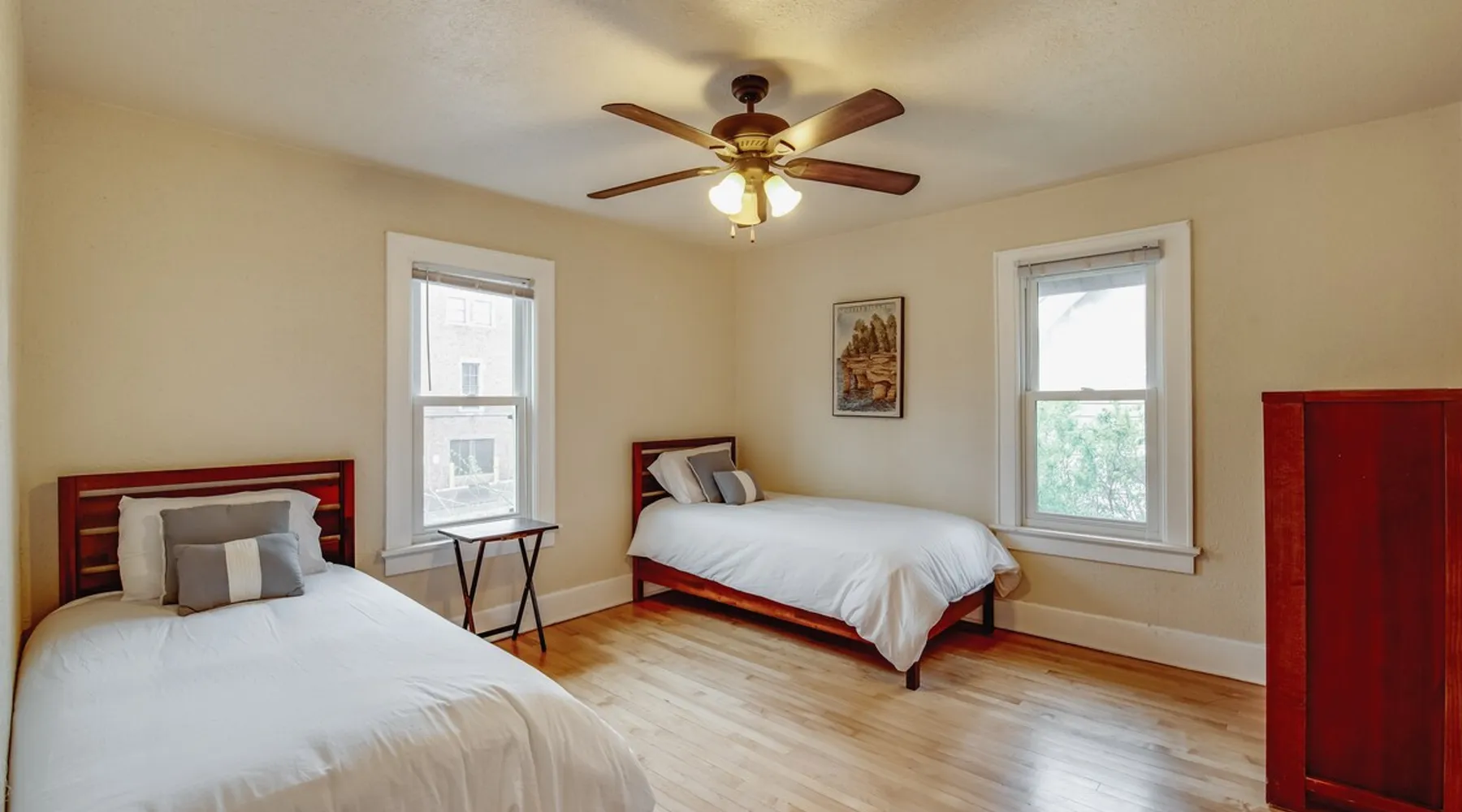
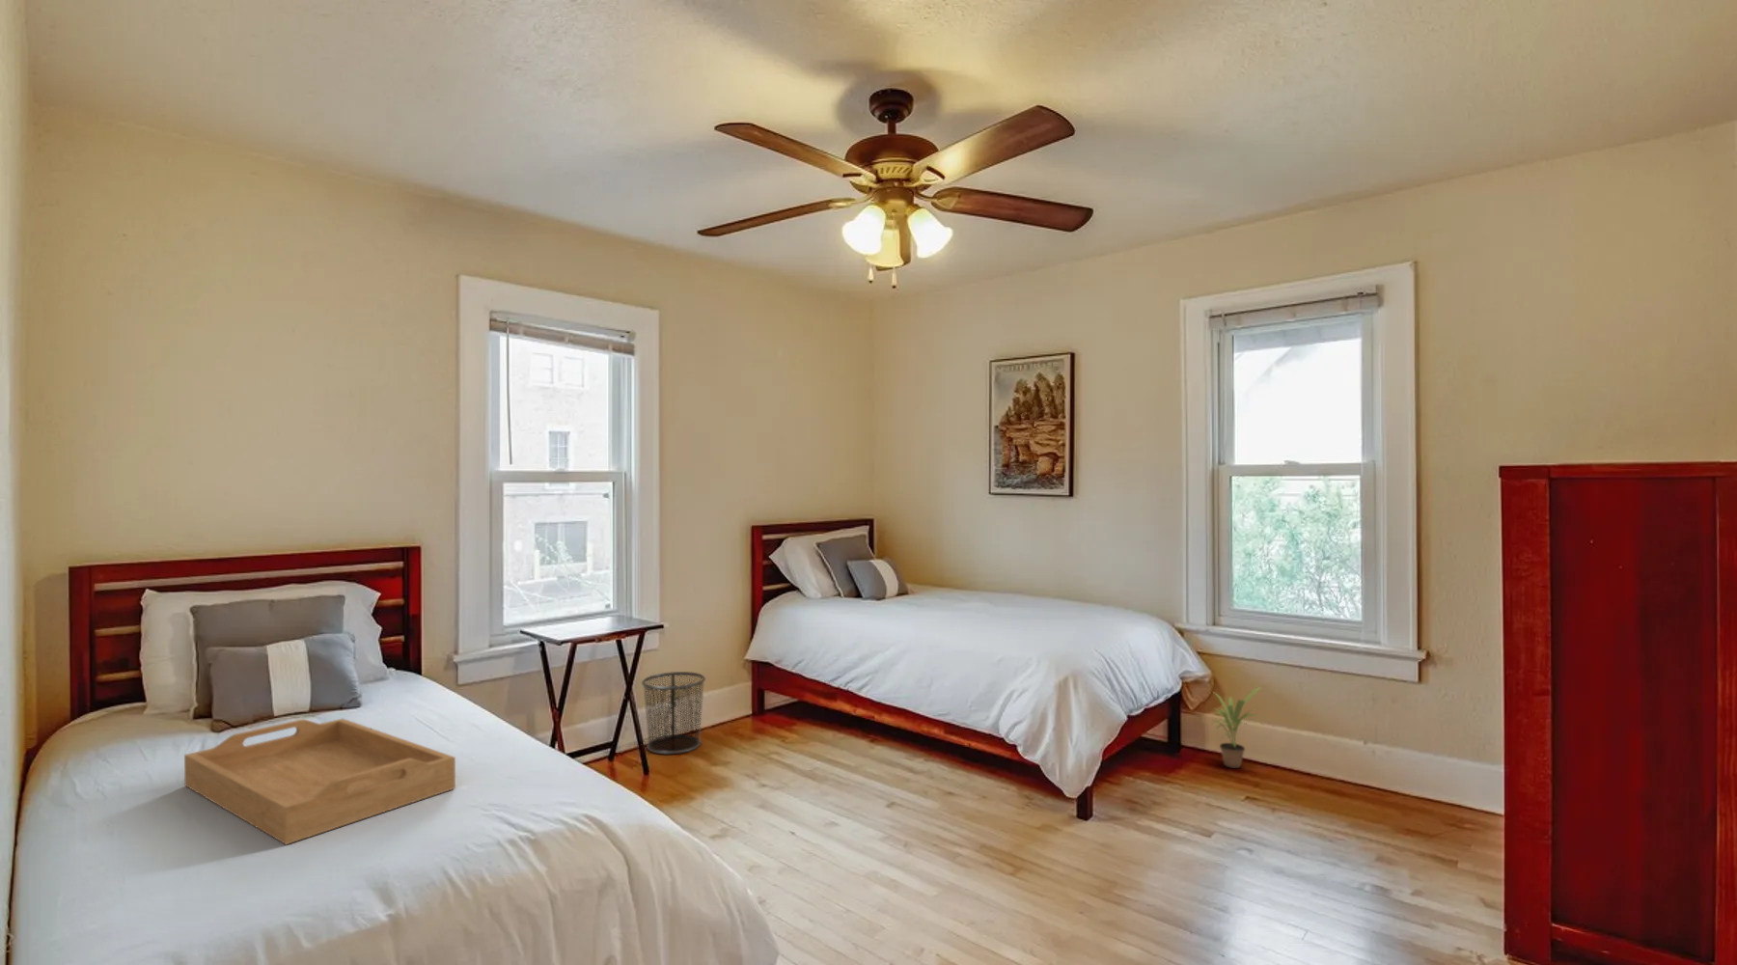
+ potted plant (1234, 727)
+ serving tray (318, 767)
+ waste bin (674, 712)
